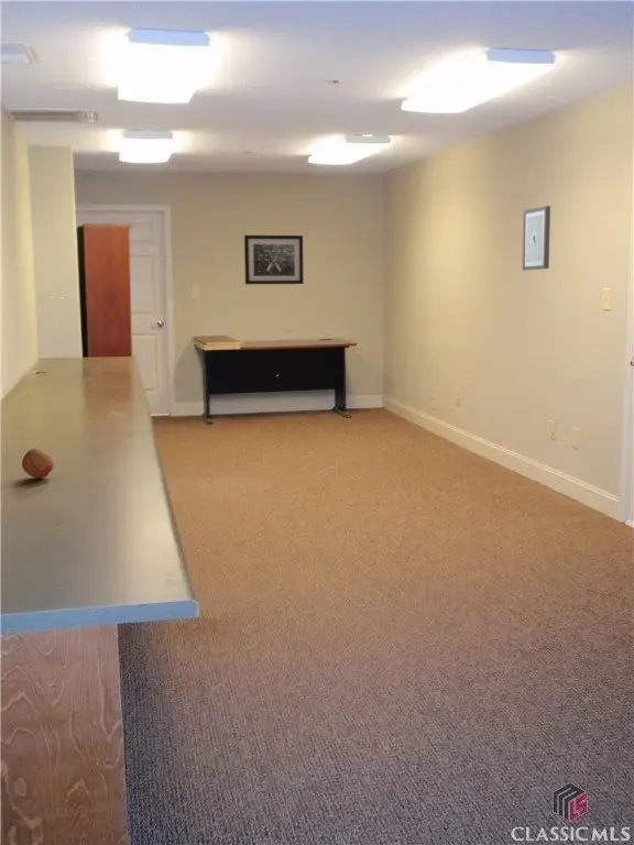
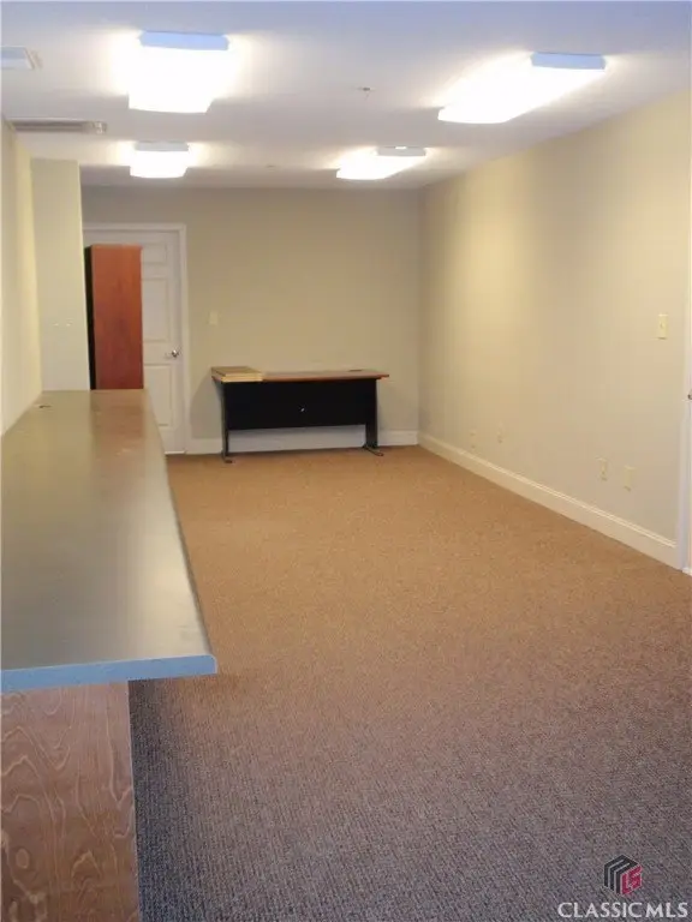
- wall art (274, 260)
- wall art (536, 239)
- fruit (37, 462)
